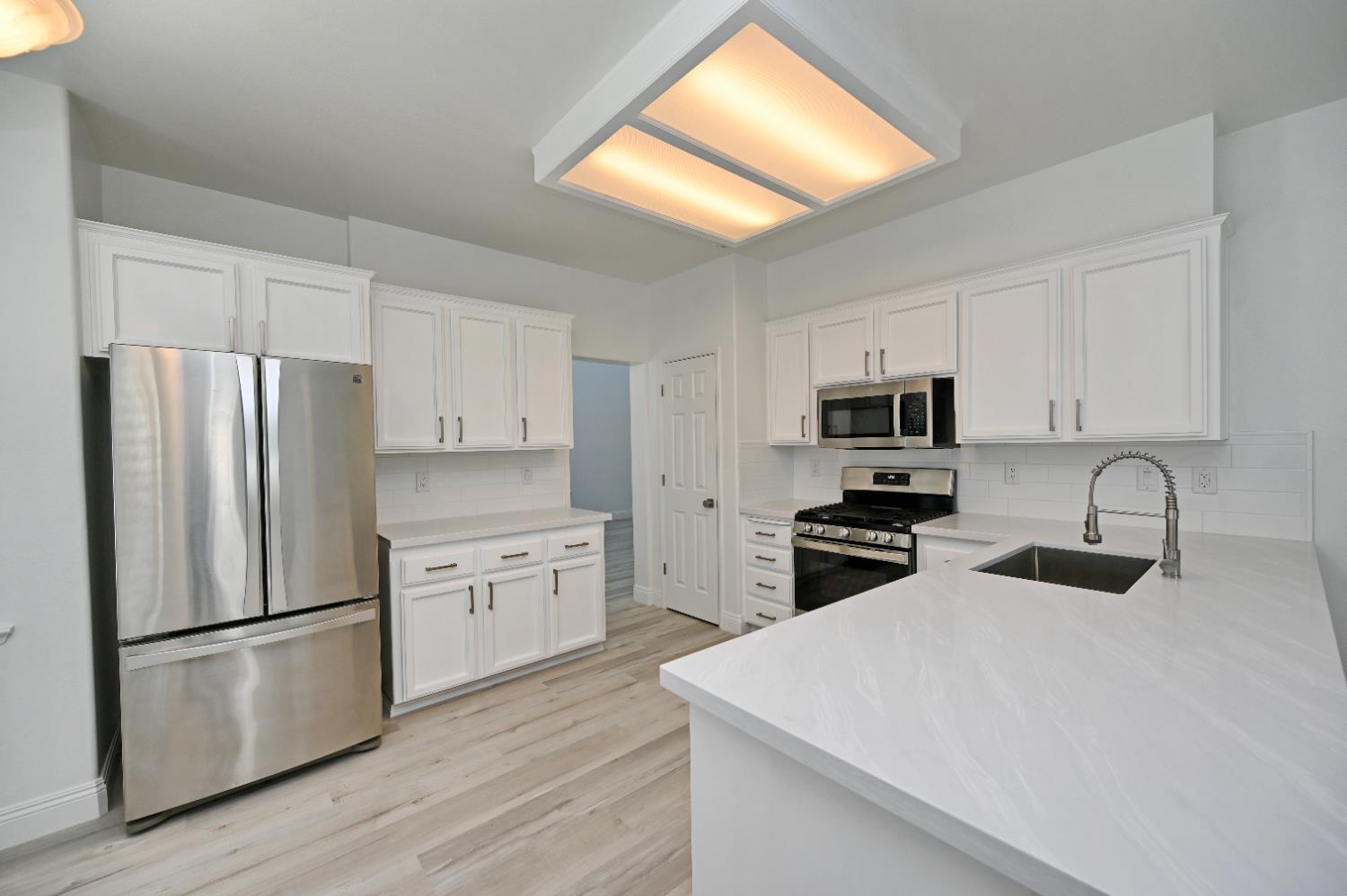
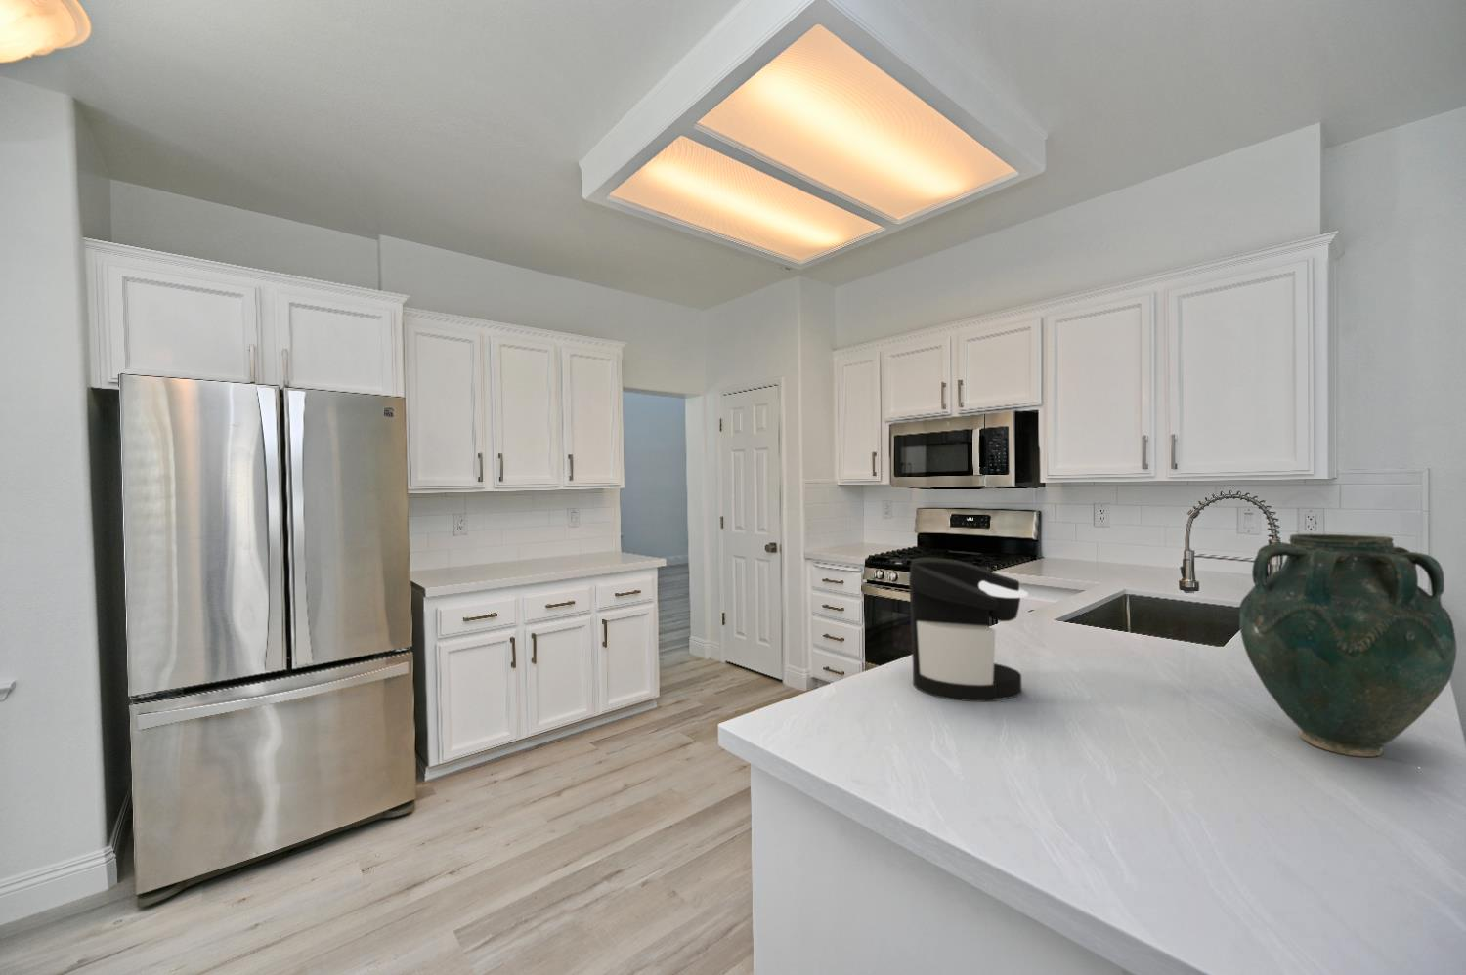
+ coffee maker (966, 622)
+ vase (1336, 640)
